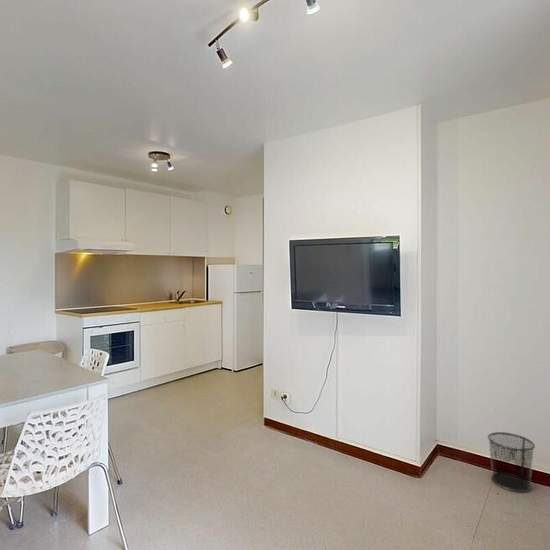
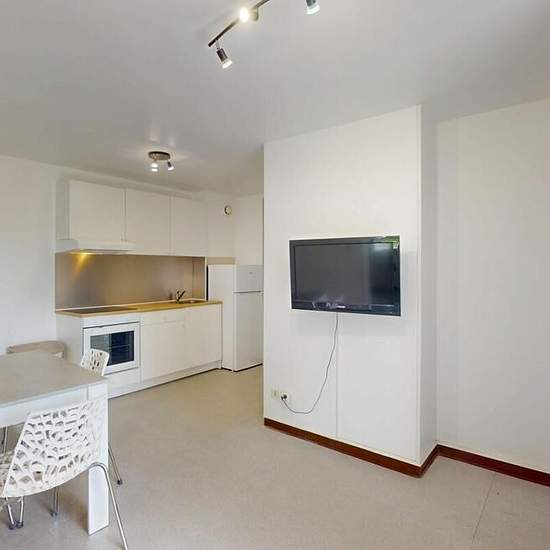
- waste bin (510, 461)
